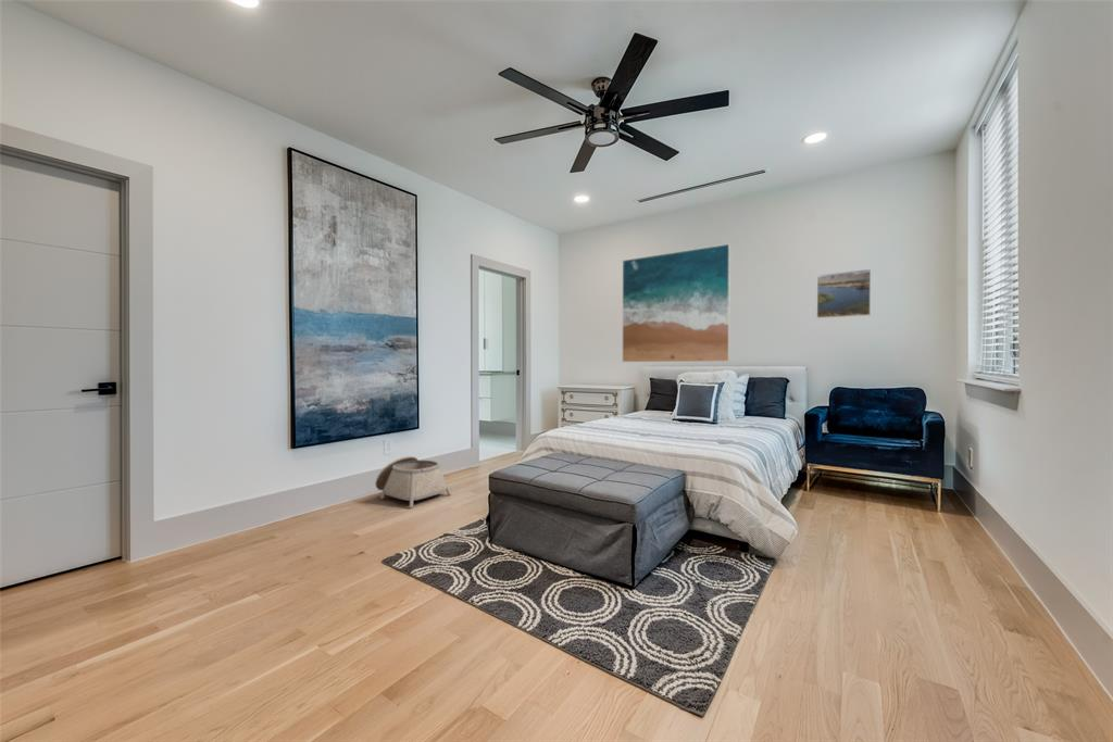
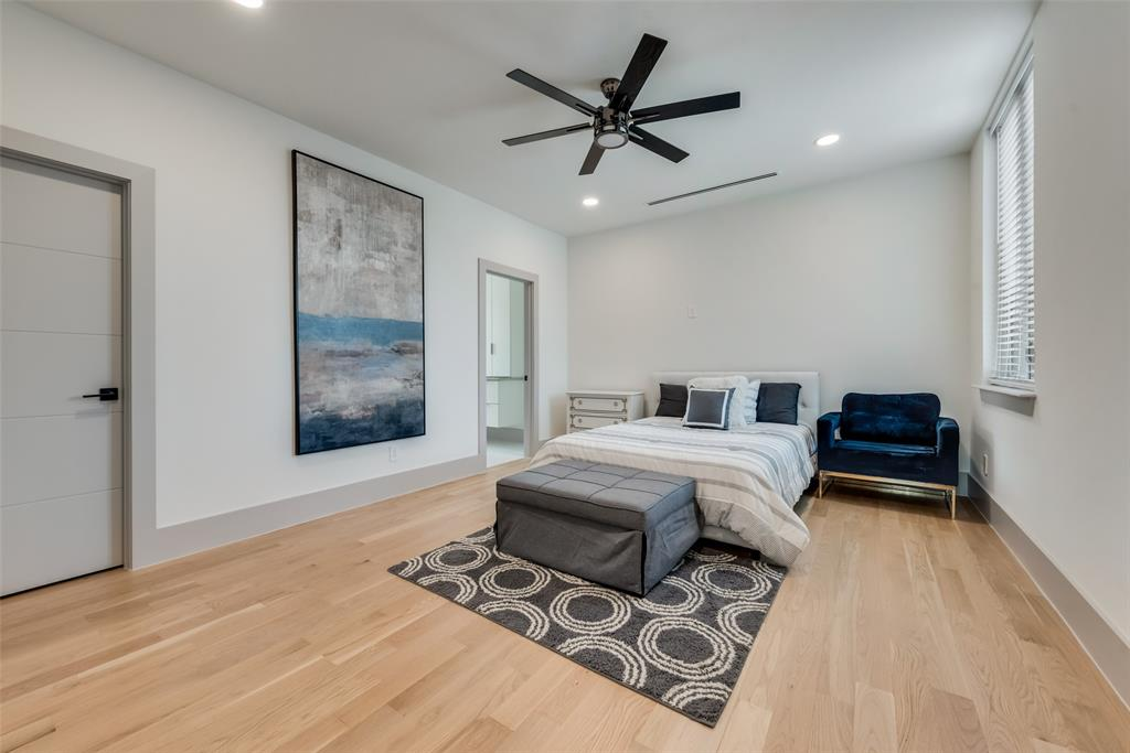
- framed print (672, 307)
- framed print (842, 294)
- basket (410, 476)
